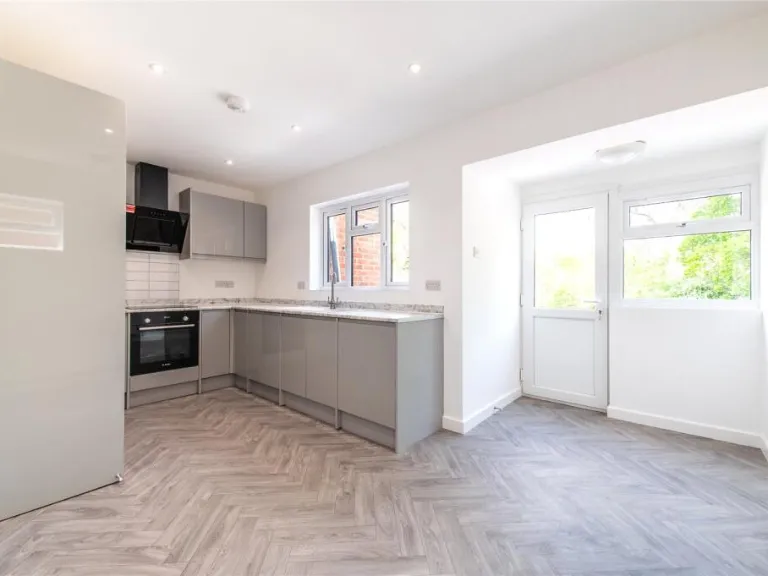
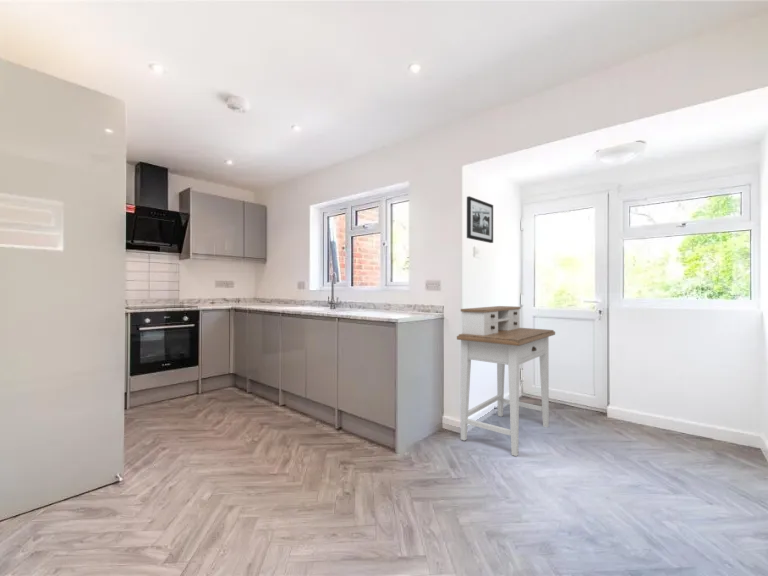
+ desk (508, 370)
+ picture frame (480, 220)
